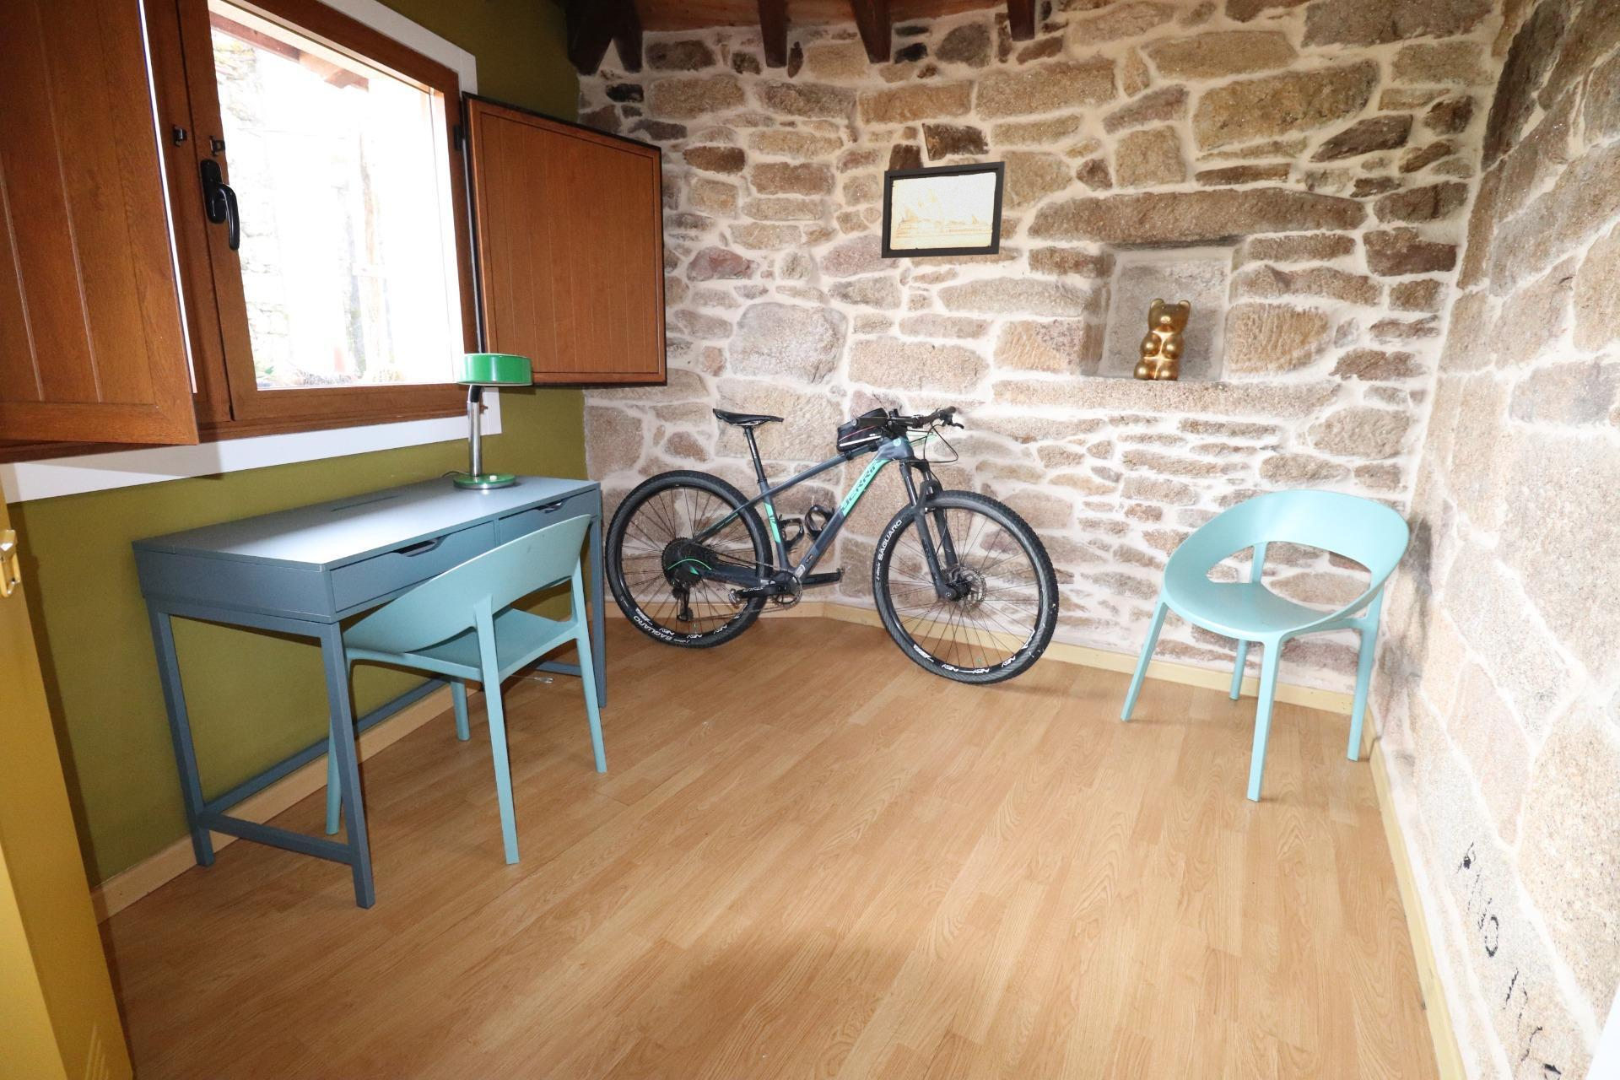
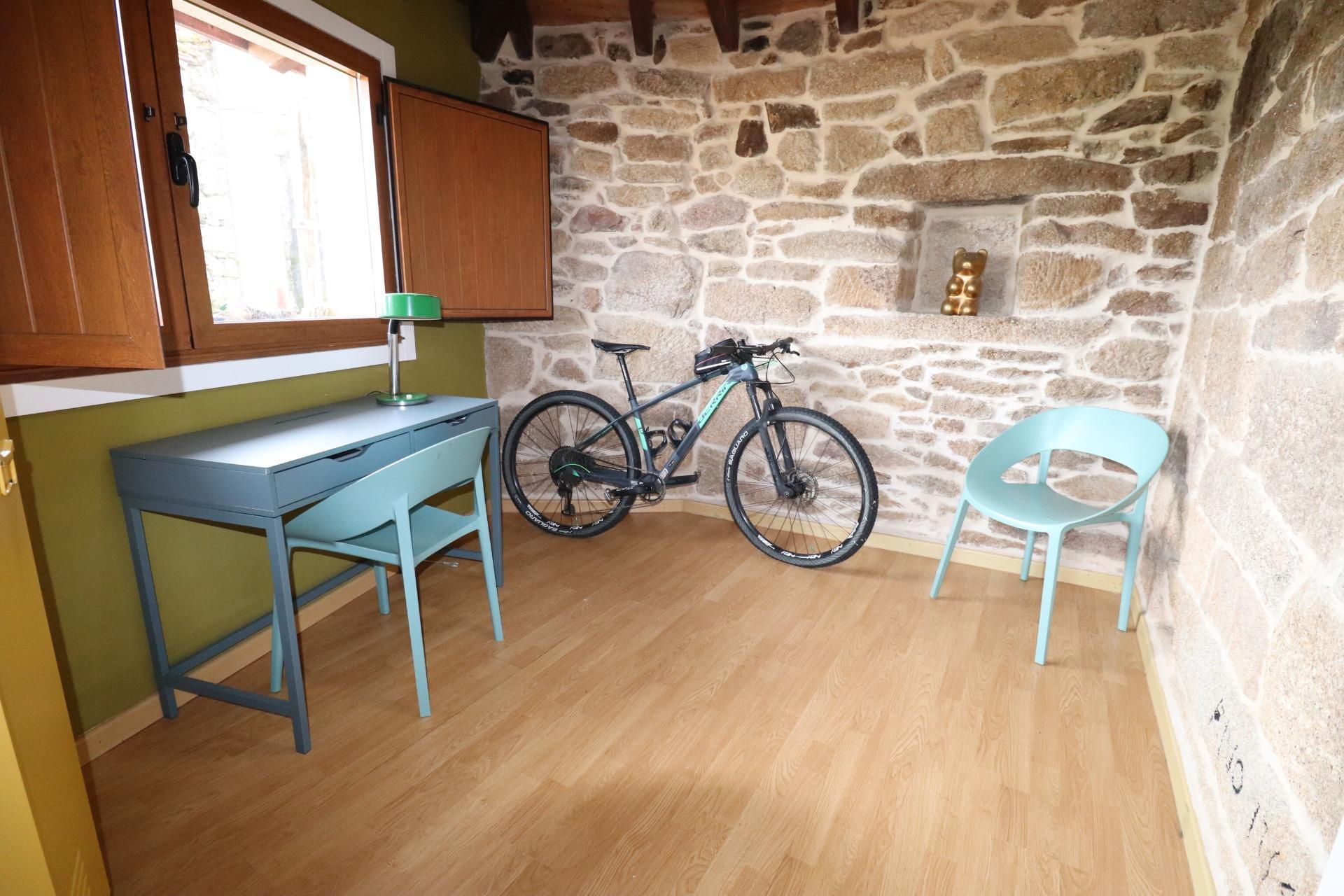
- wall art (940, 212)
